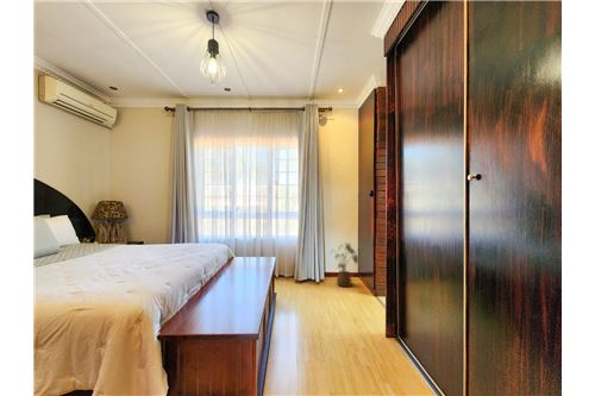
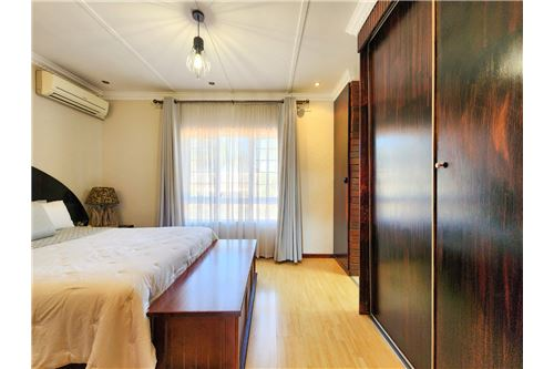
- house plant (346, 265)
